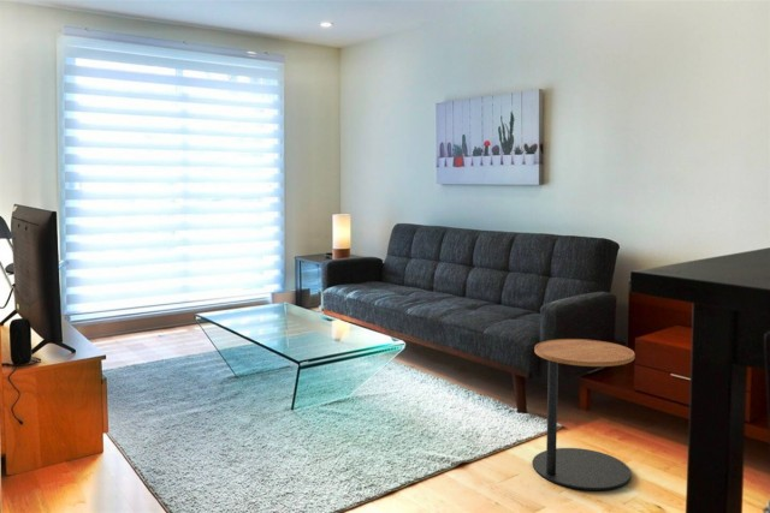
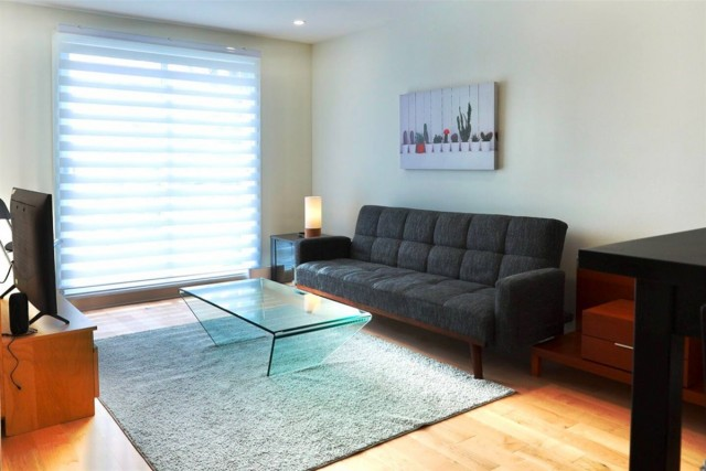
- side table (556, 408)
